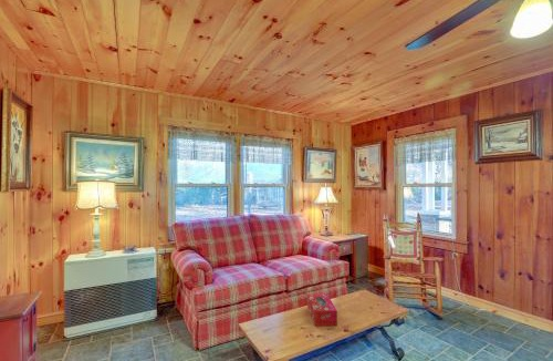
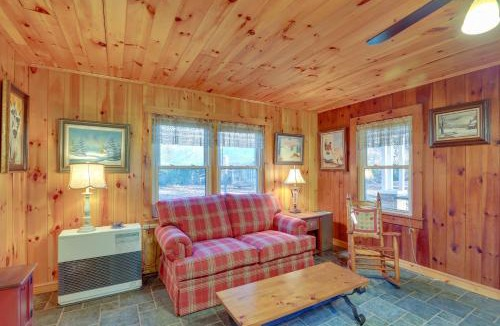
- tissue box (321, 308)
